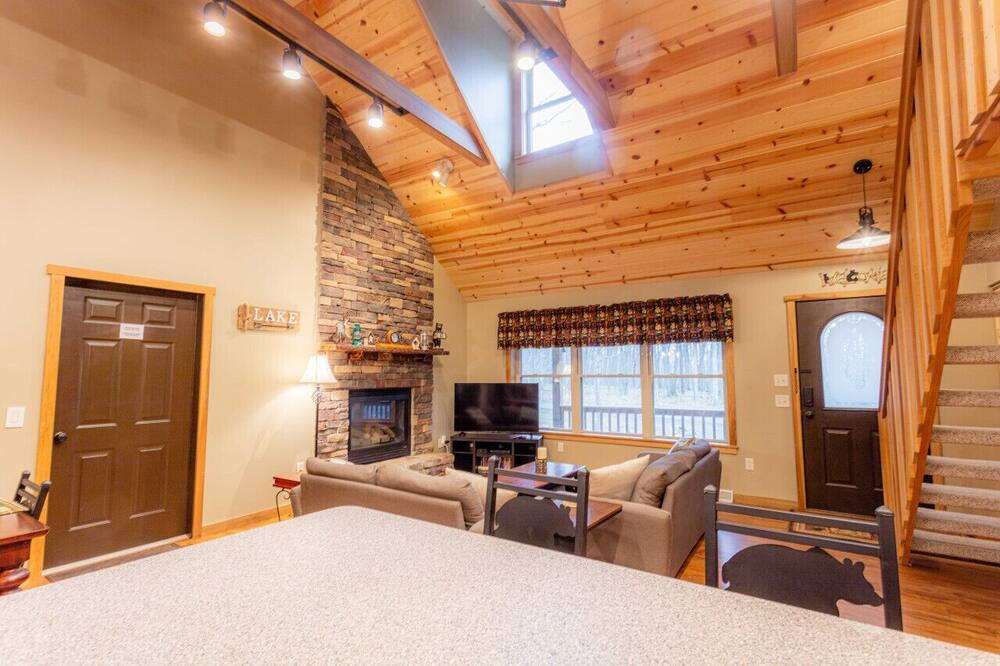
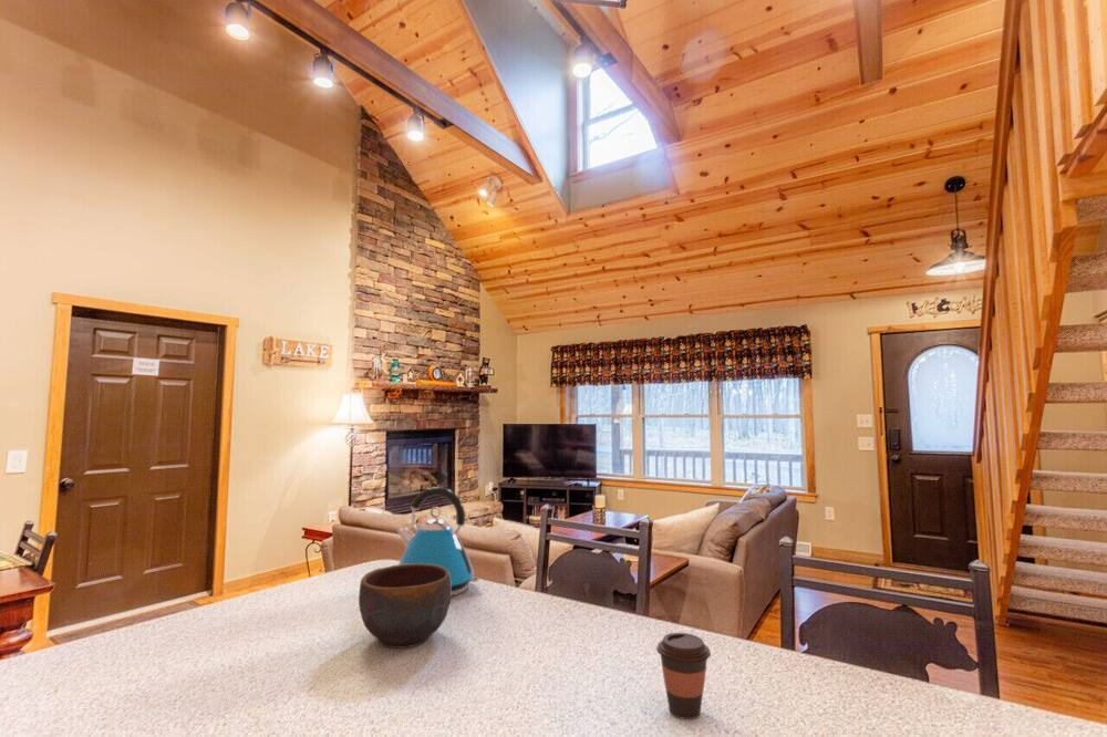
+ coffee cup (683, 675)
+ kettle (437, 537)
+ bowl (405, 605)
